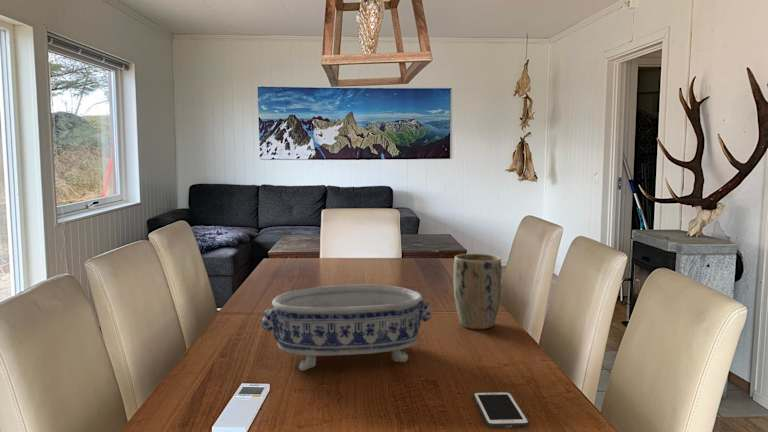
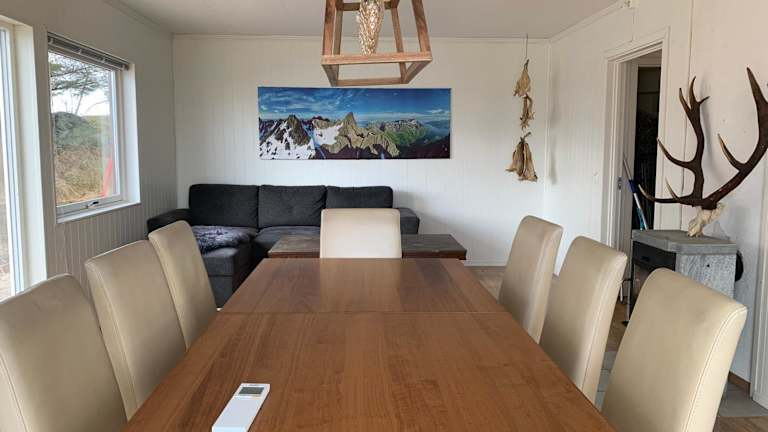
- plant pot (477, 291)
- cell phone (499, 408)
- decorative bowl (348, 323)
